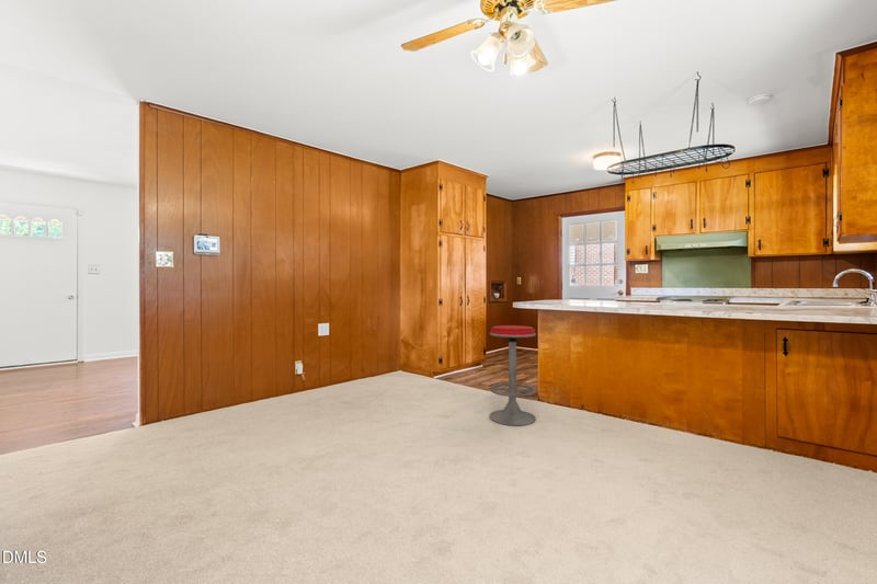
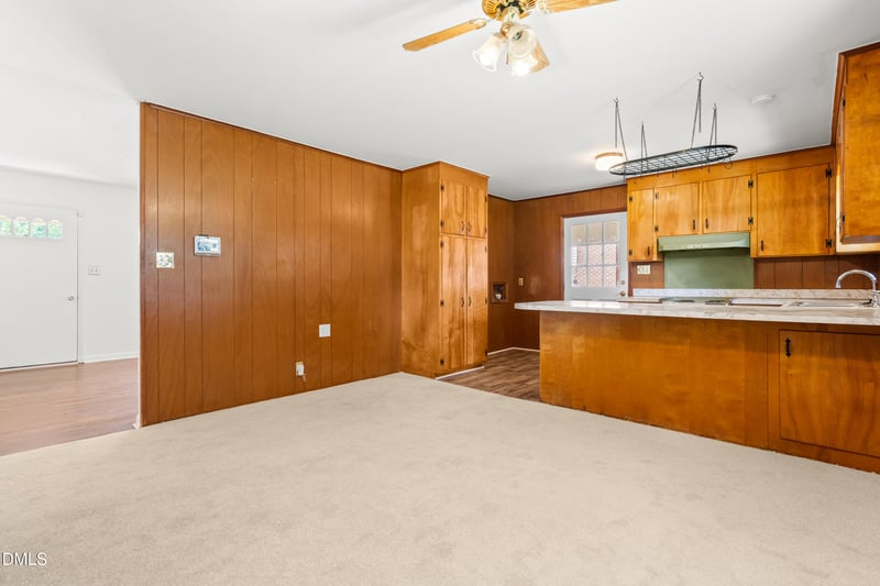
- bar stool (512, 373)
